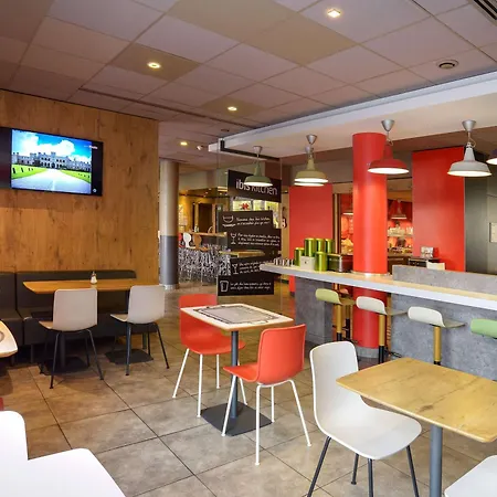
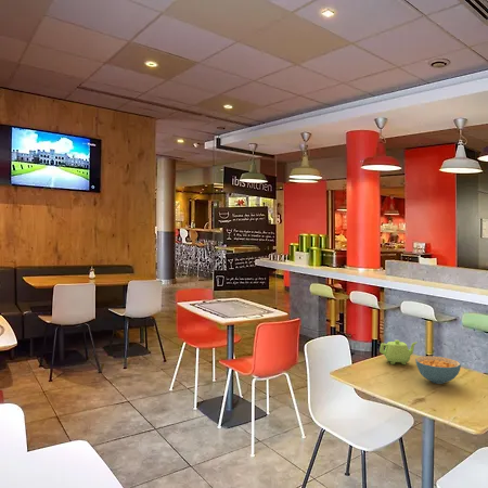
+ teapot (398, 351)
+ cereal bowl (437, 371)
